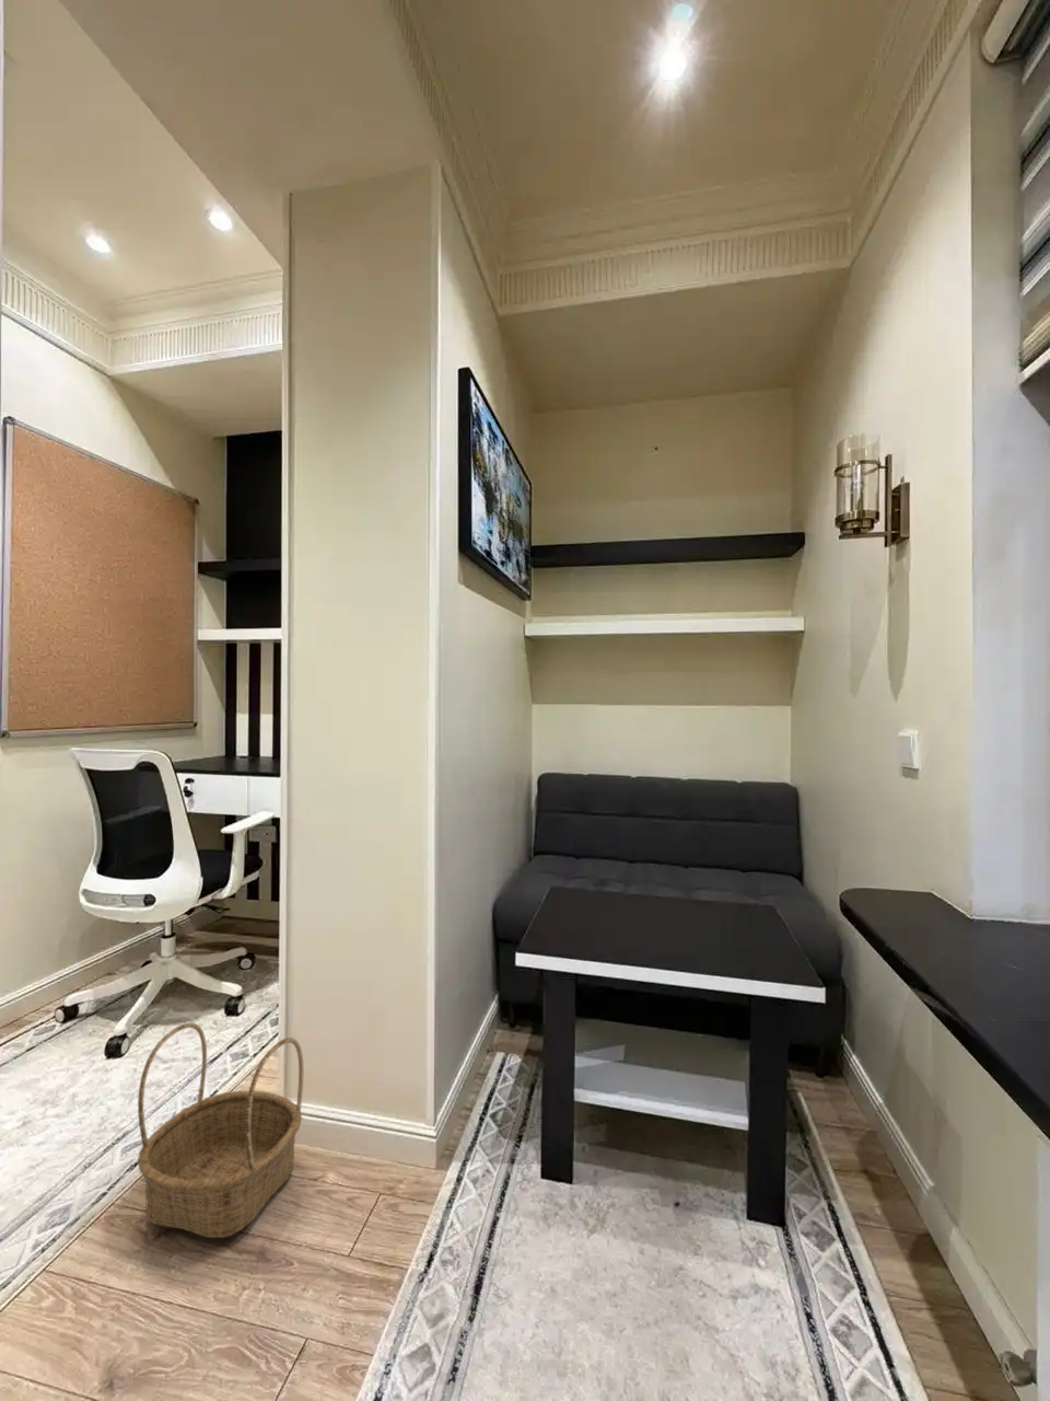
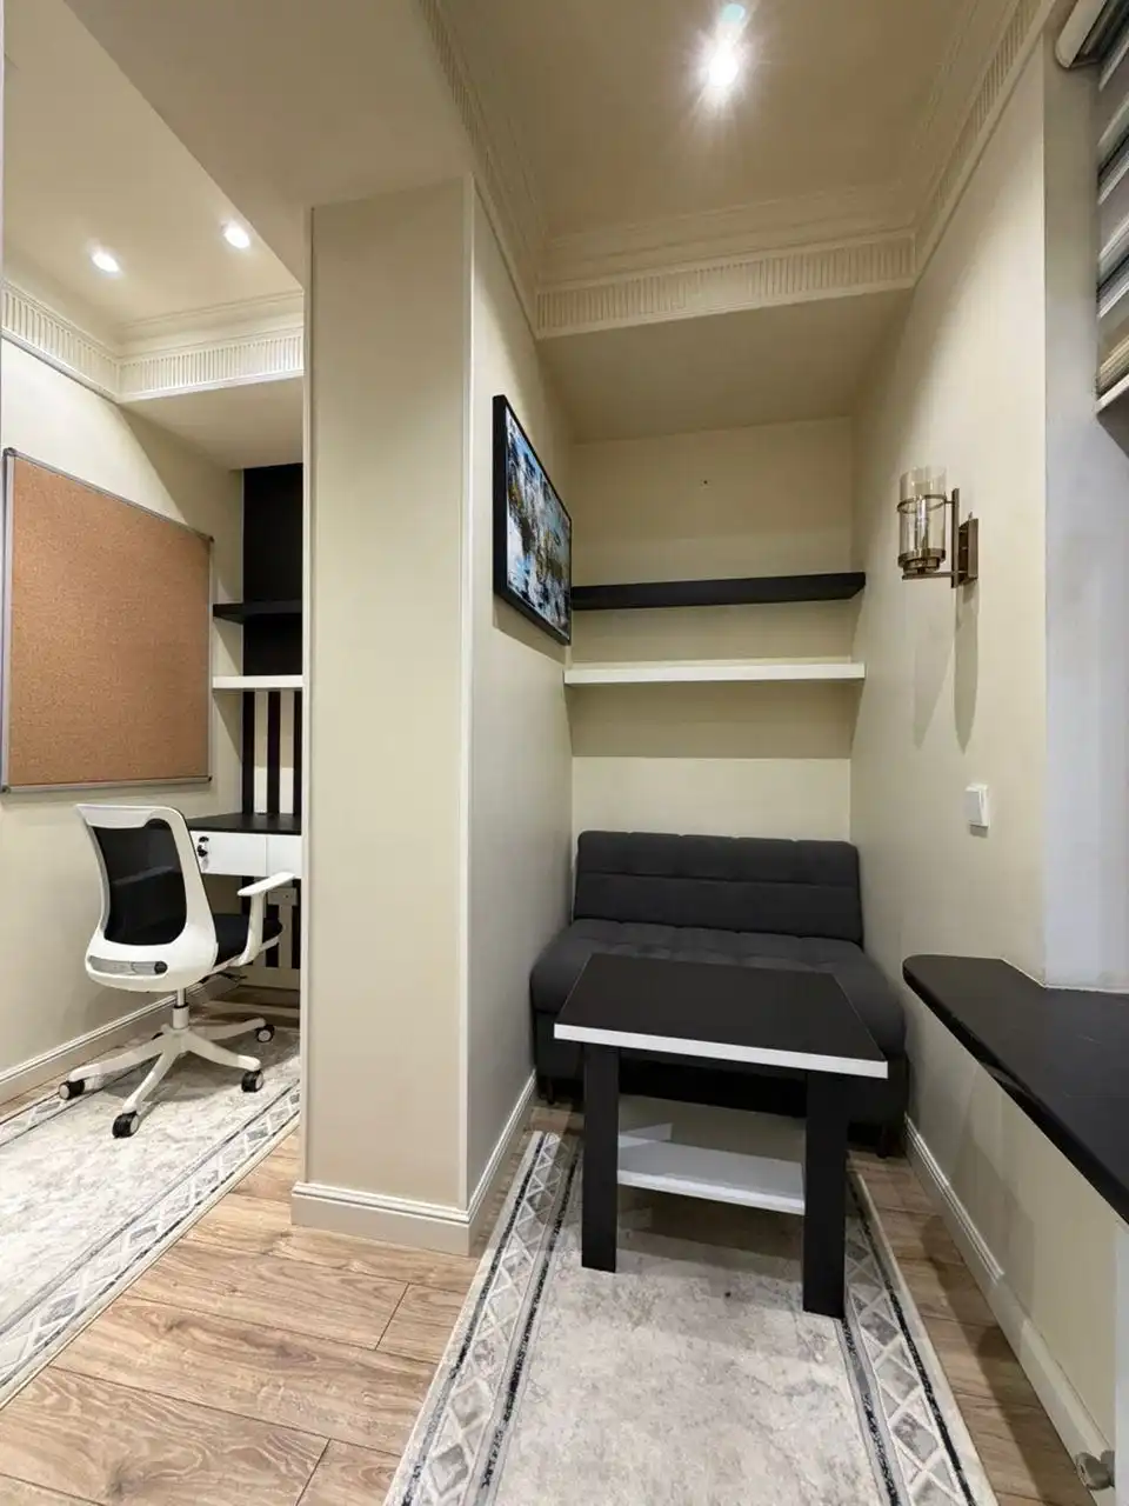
- basket (223, 1115)
